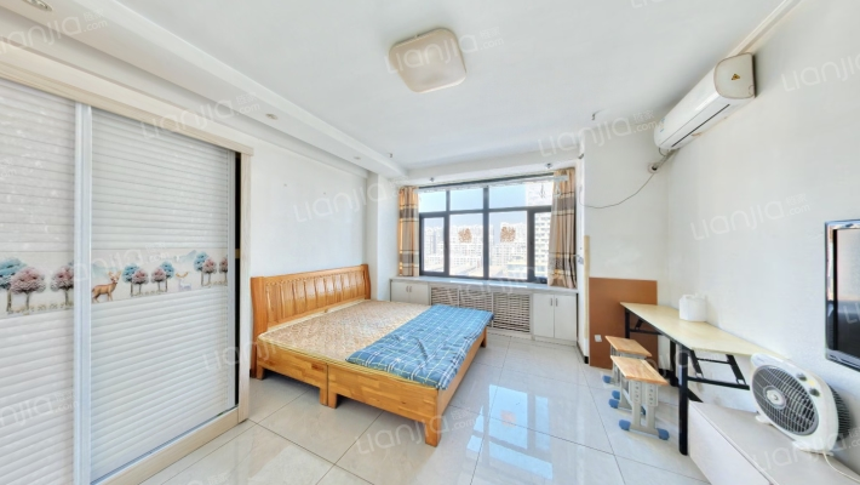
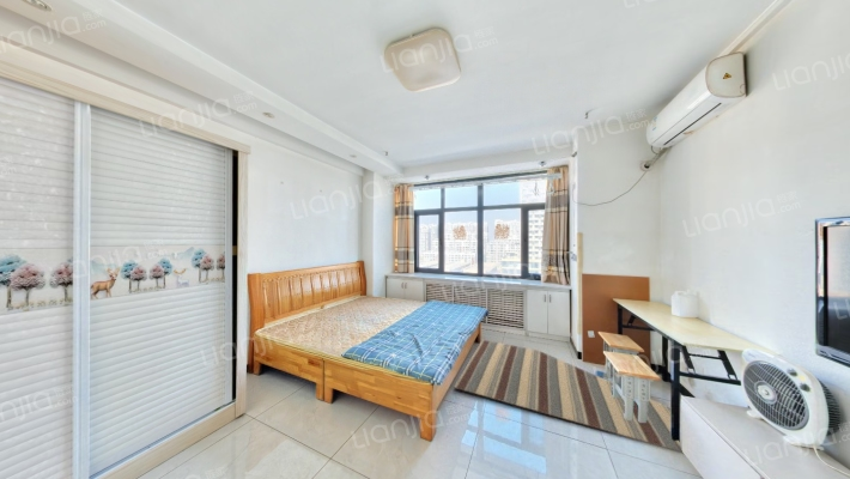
+ rug (559, 378)
